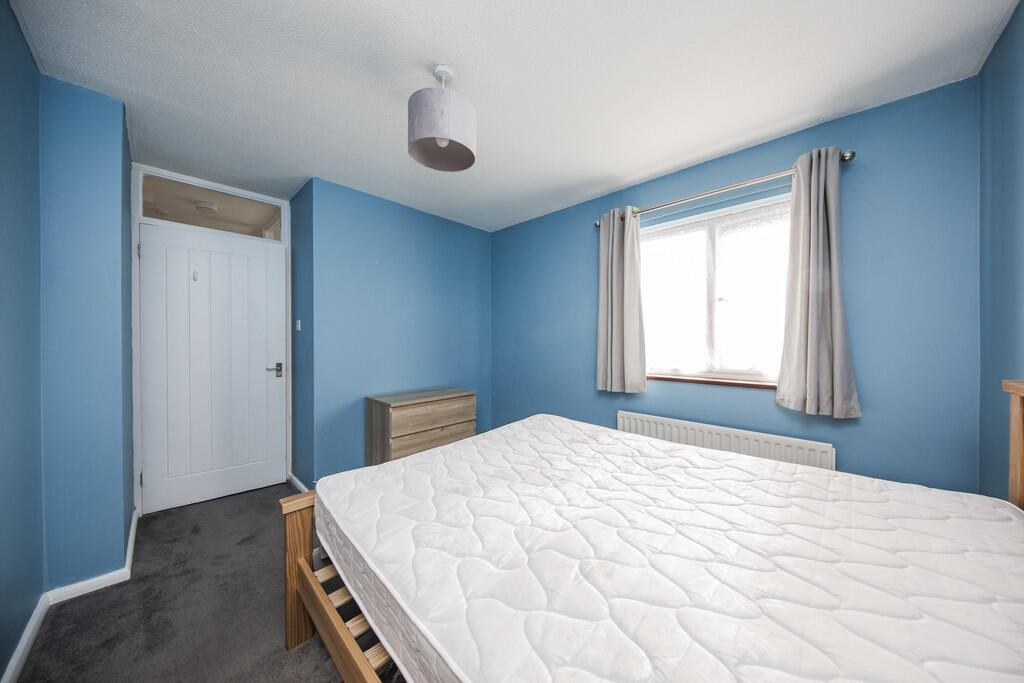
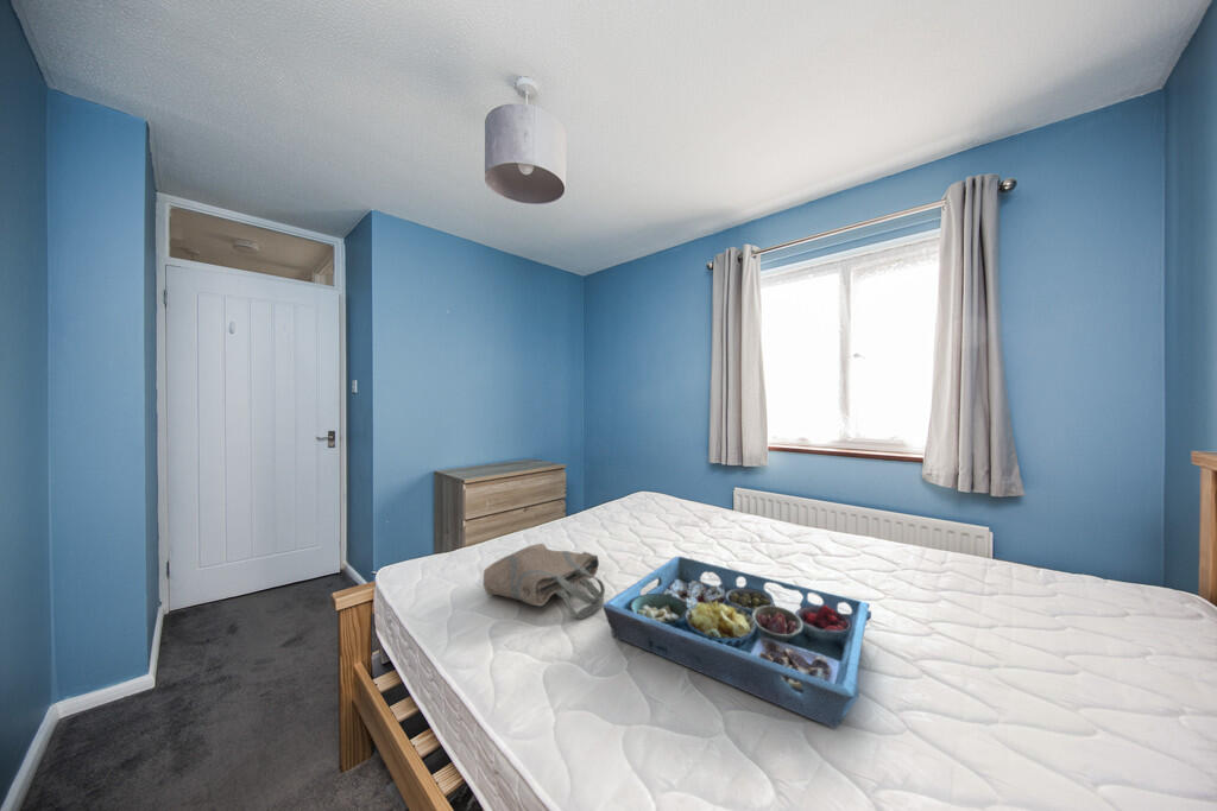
+ serving tray (736, 617)
+ tote bag (557, 576)
